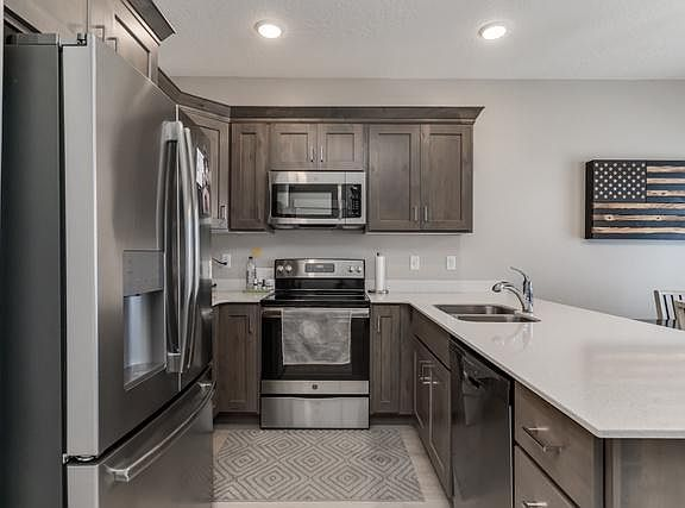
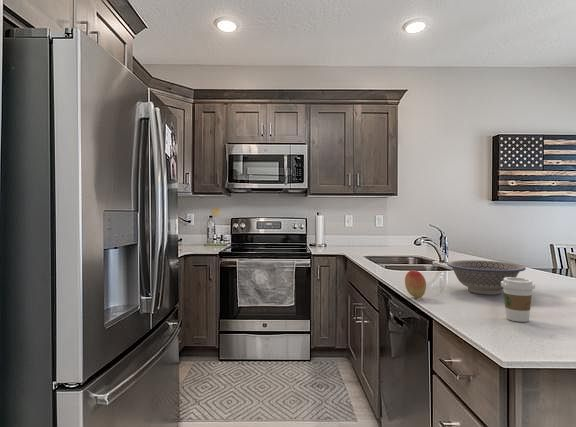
+ coffee cup (517, 299)
+ fruit (414, 283)
+ bowl (484, 278)
